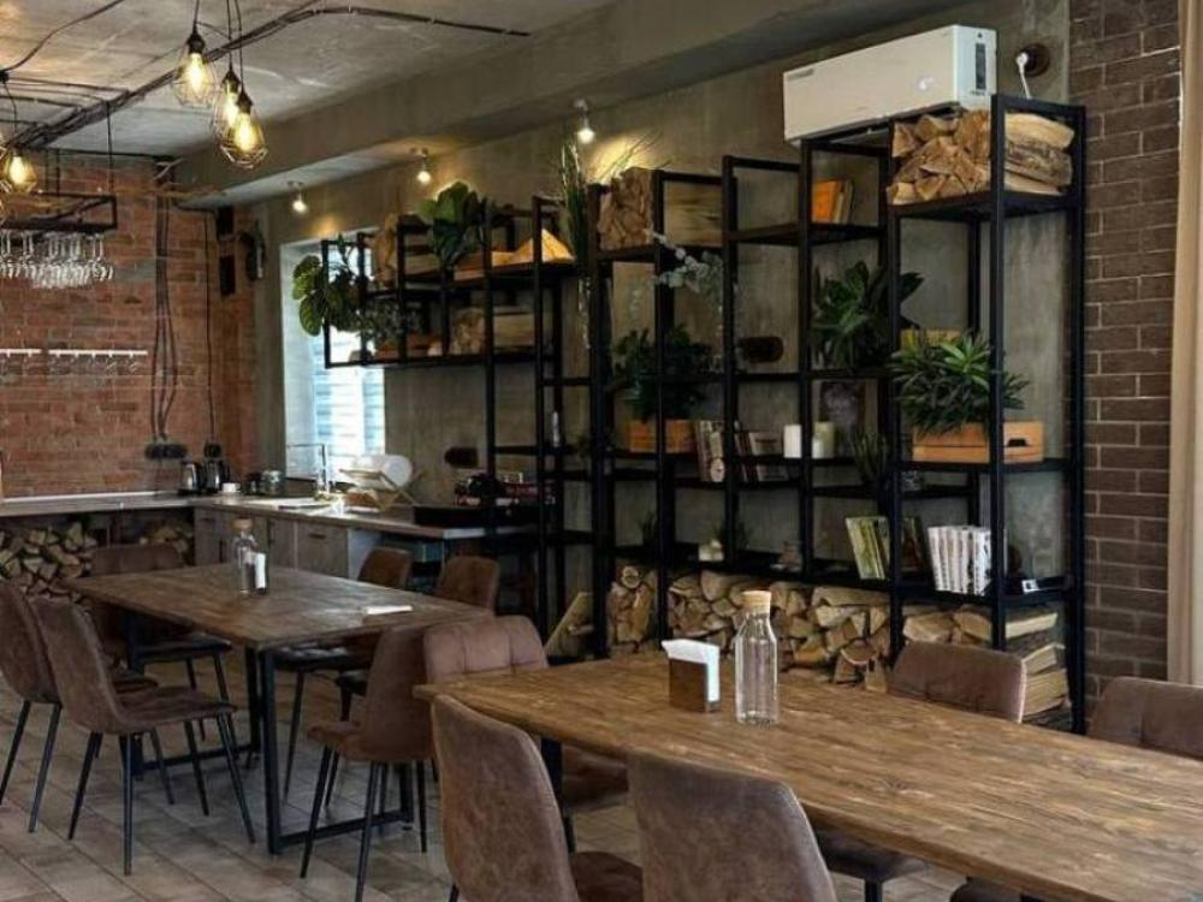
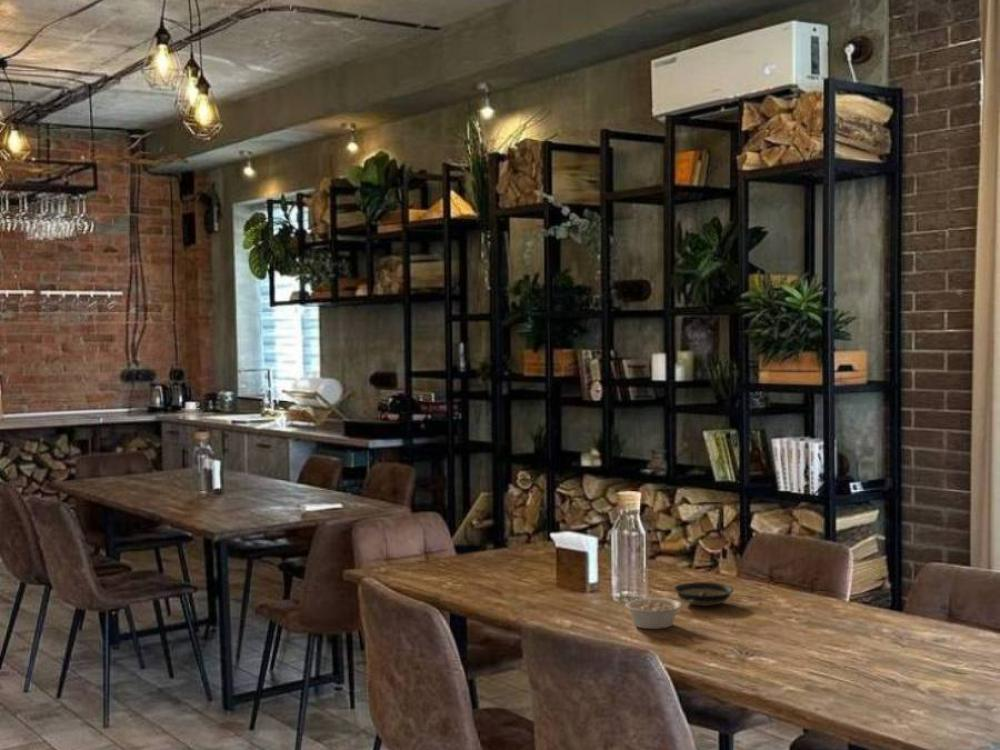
+ legume (655, 612)
+ saucer (703, 595)
